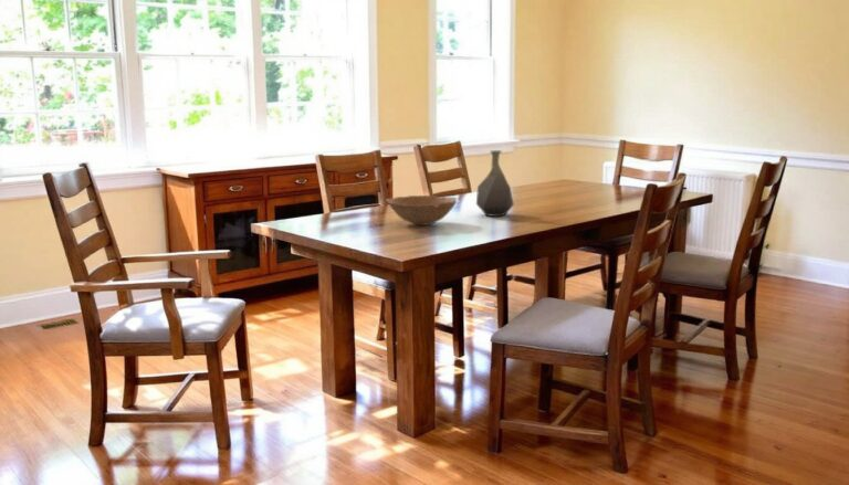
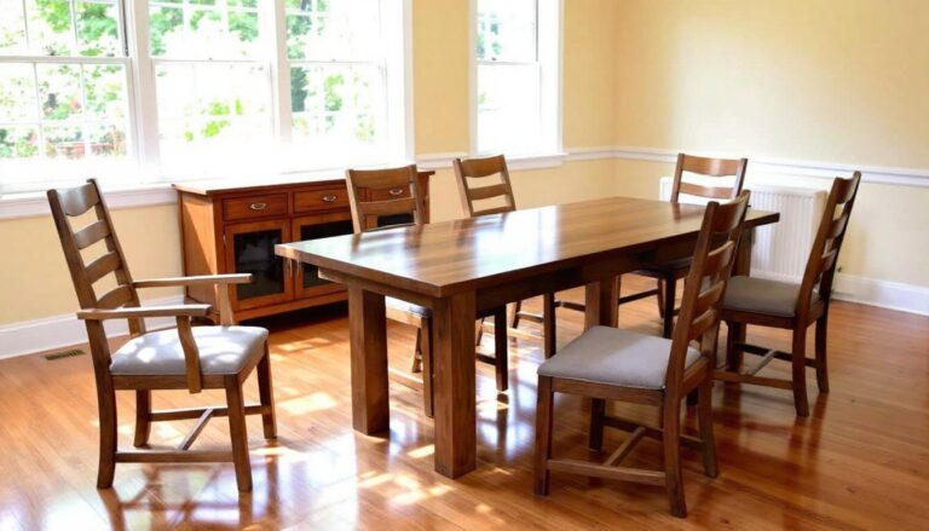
- vase (495, 182)
- bowl (421, 211)
